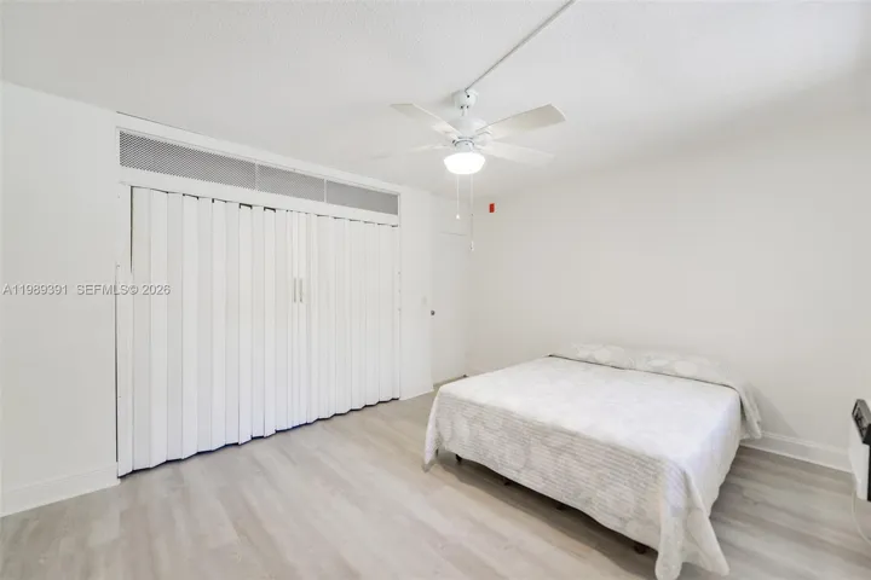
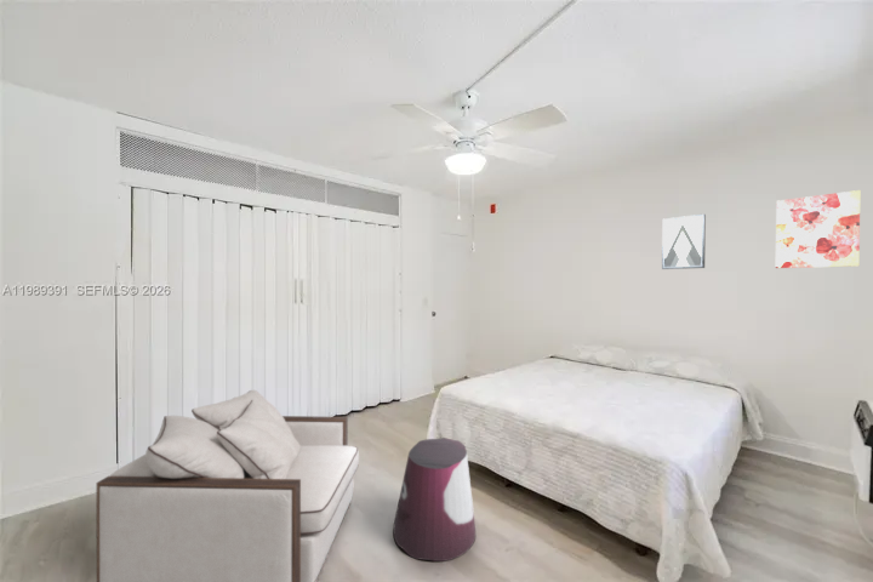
+ stool (434, 489)
+ wall art (683, 242)
+ wall art (815, 232)
+ armchair (253, 473)
